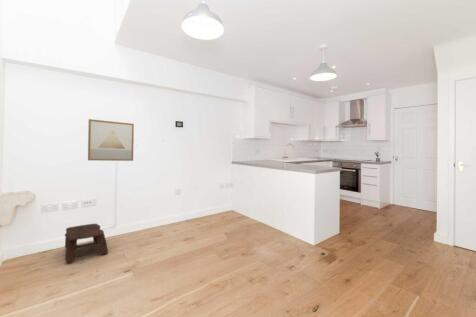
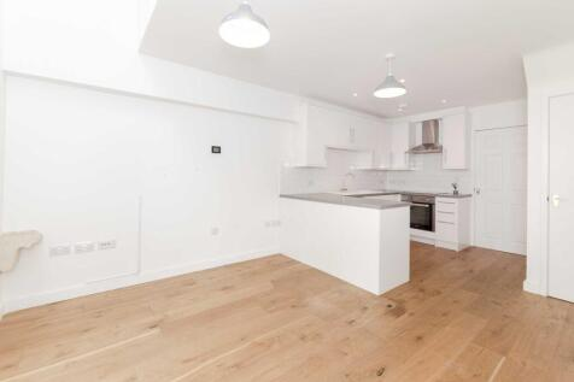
- stool (84, 238)
- wall art (112, 141)
